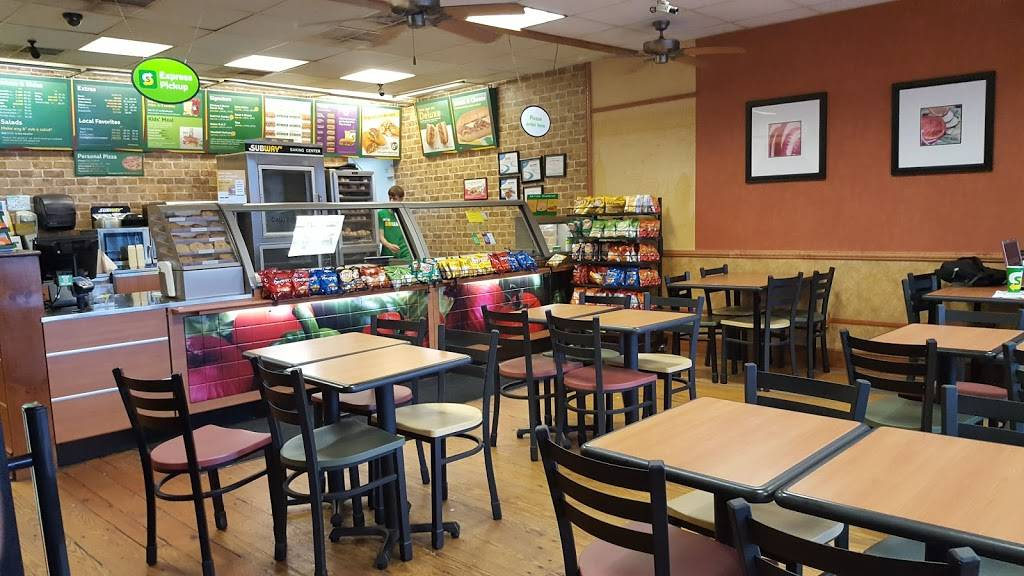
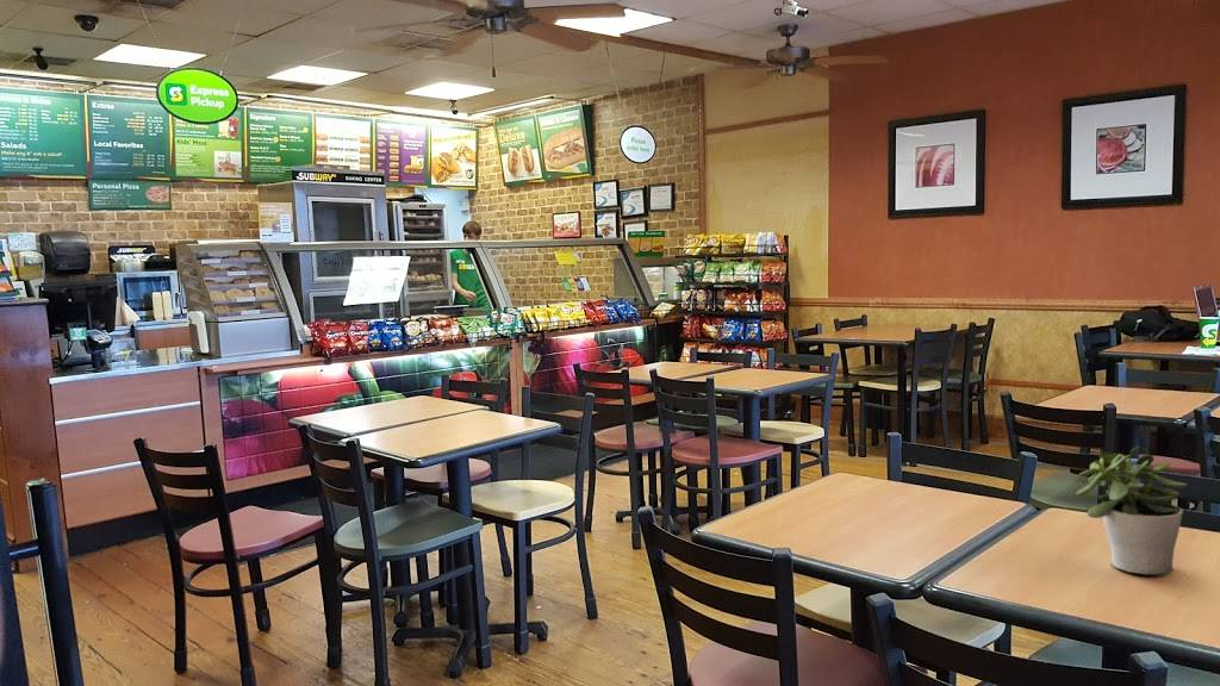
+ potted plant (1122, 505)
